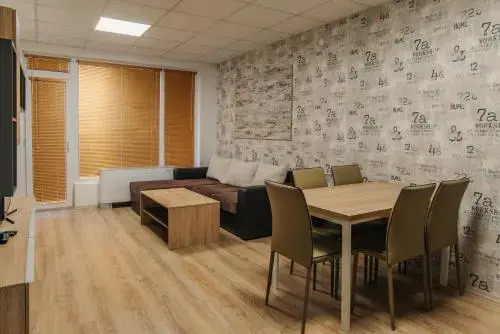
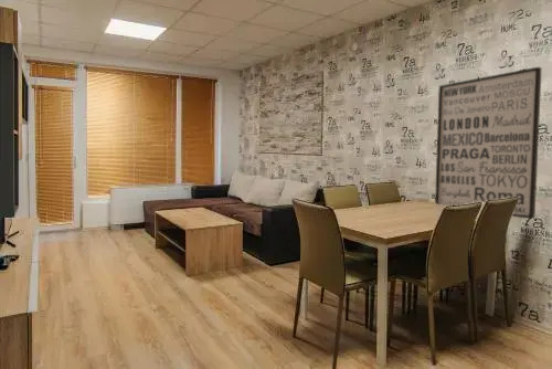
+ wall art (481, 145)
